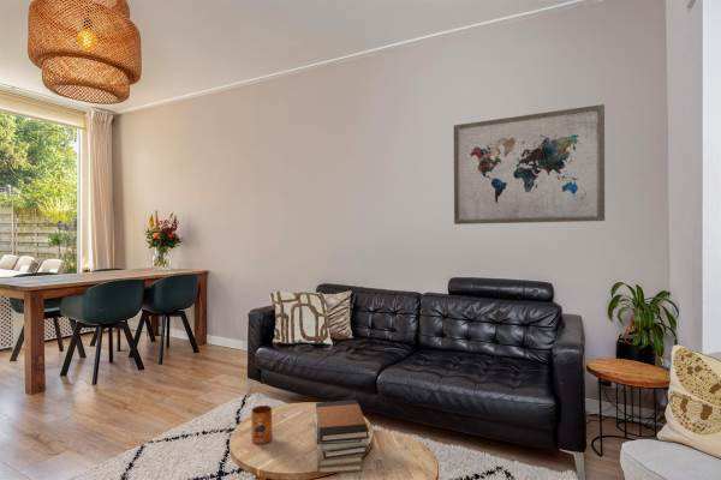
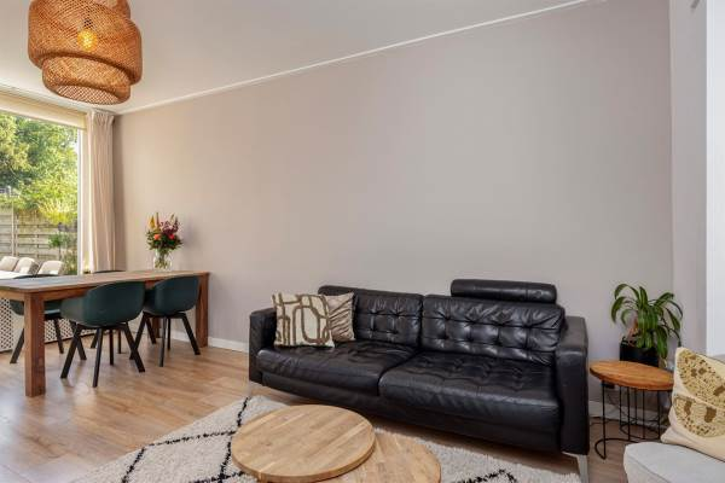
- book stack (339, 433)
- mug (263, 421)
- wall art (523, 169)
